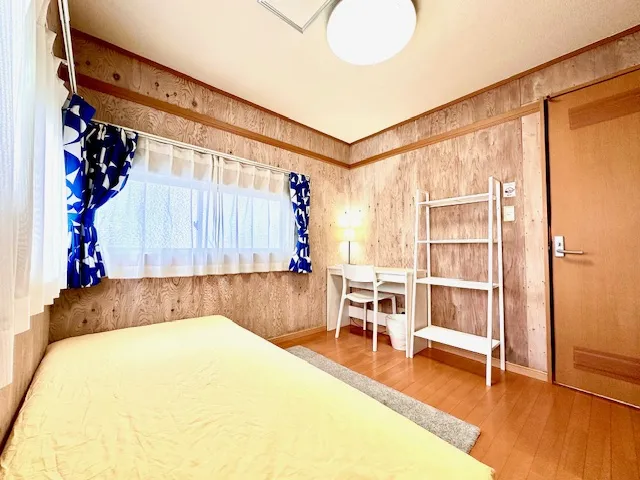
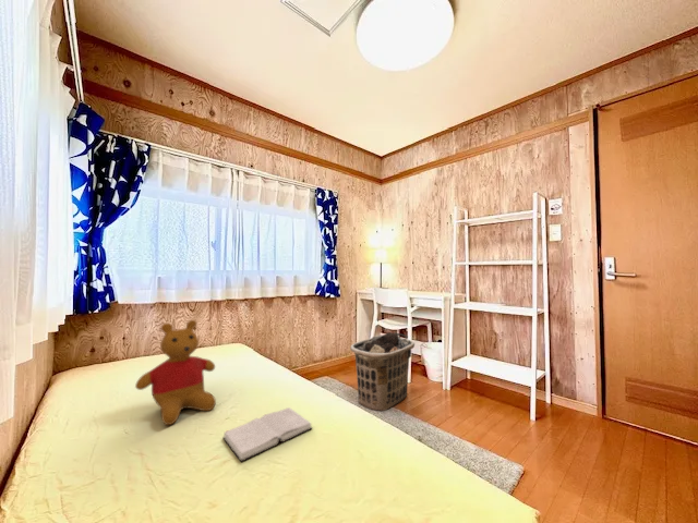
+ hardback book (268, 428)
+ teddy bear (183, 366)
+ clothes hamper (383, 365)
